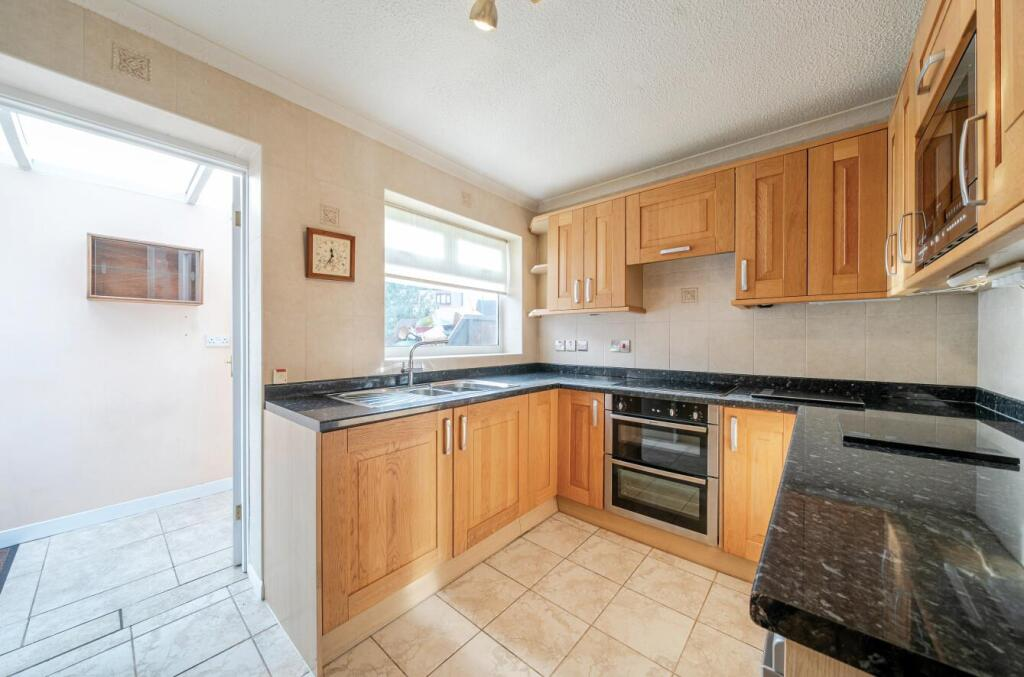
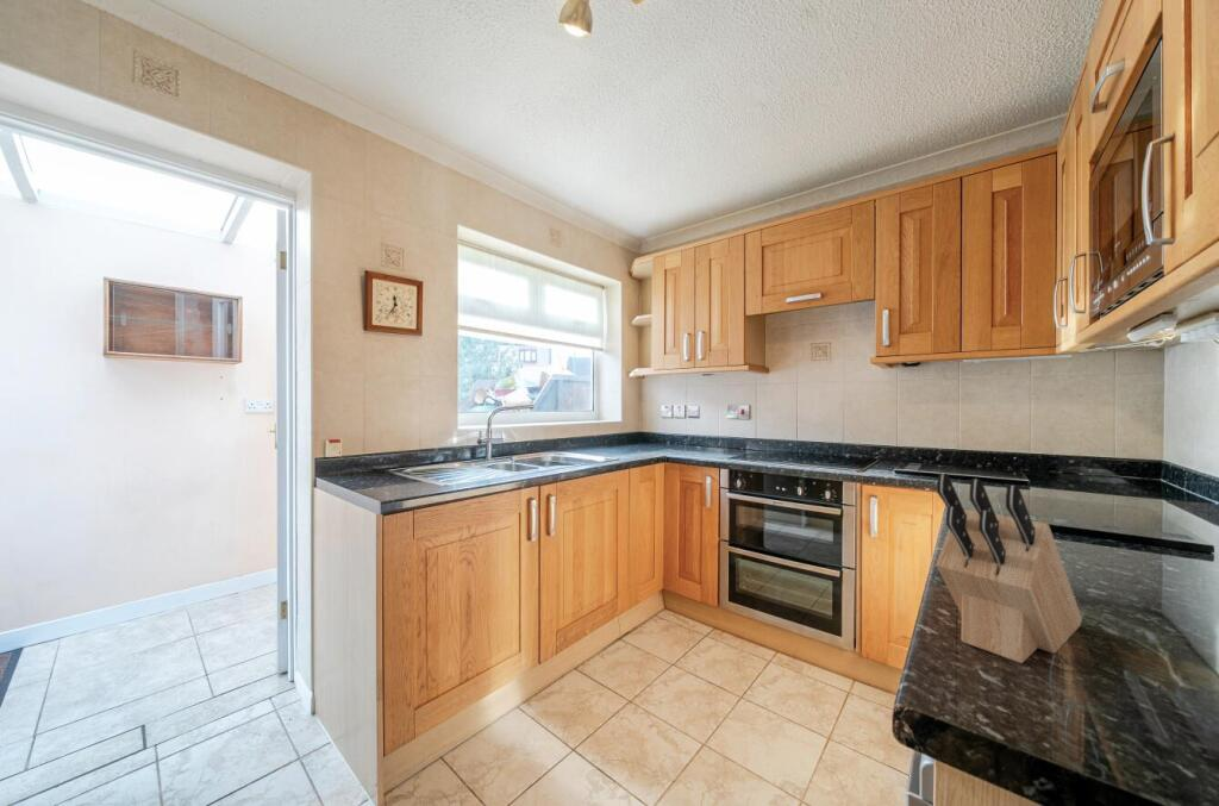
+ knife block (1007, 554)
